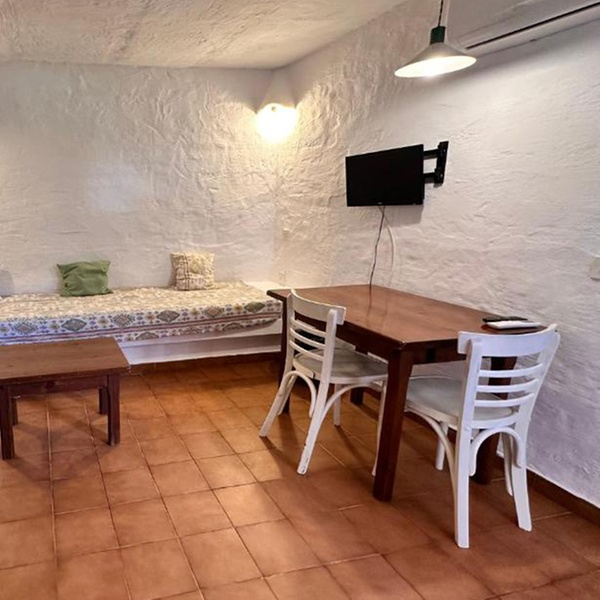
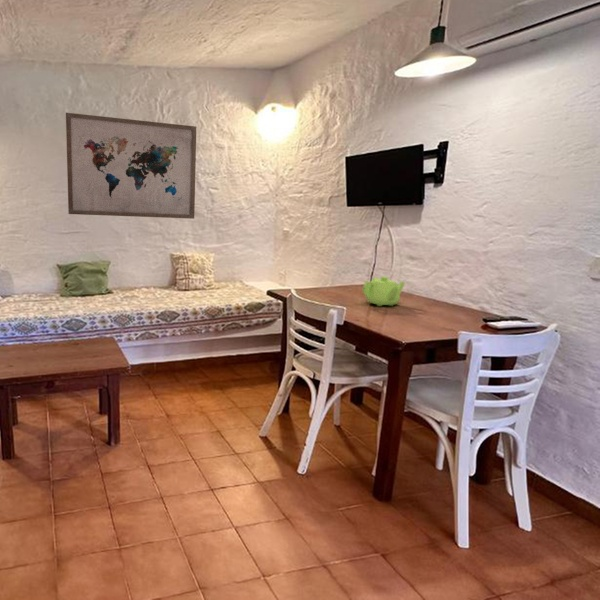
+ wall art (134, 169)
+ teapot (383, 290)
